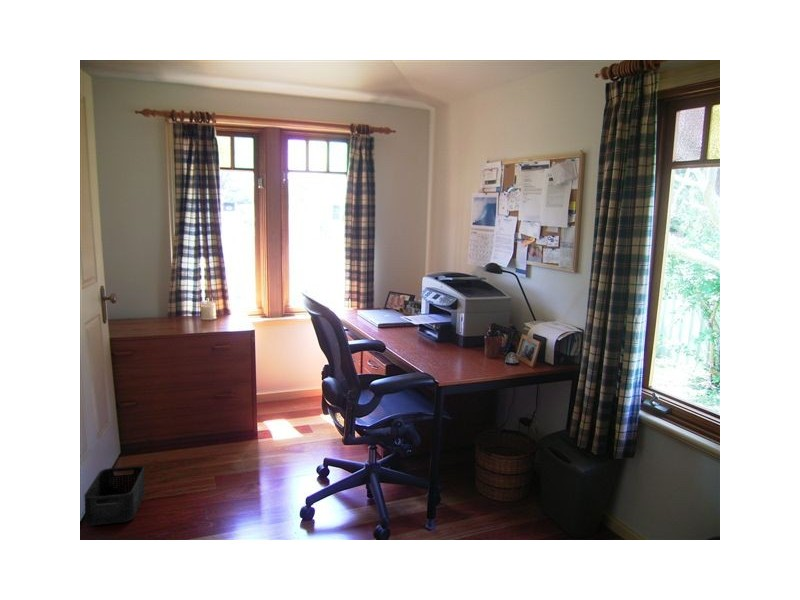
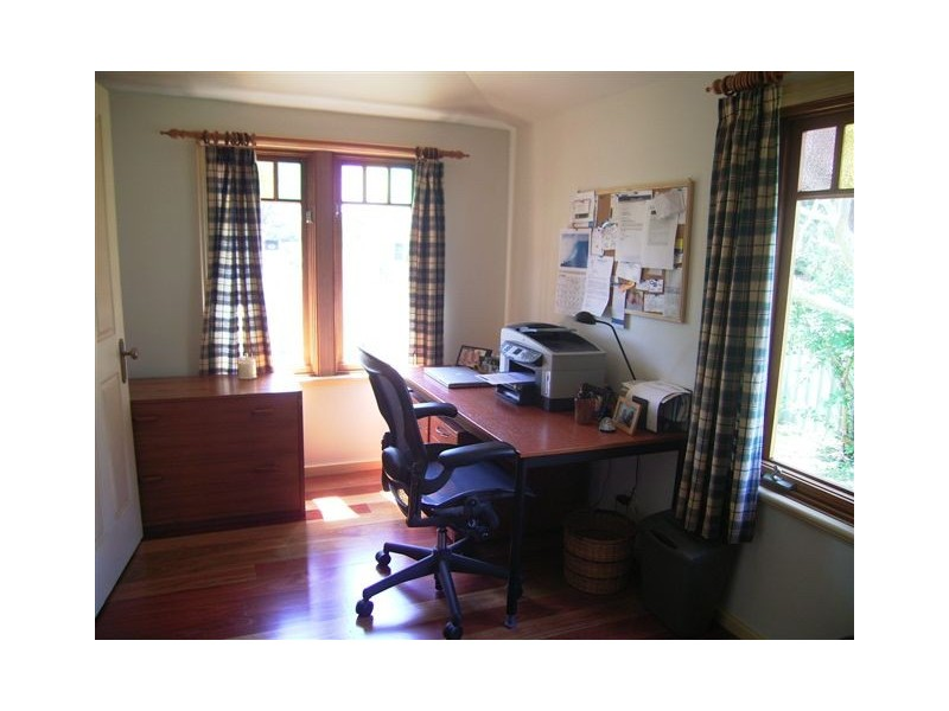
- storage bin (116, 494)
